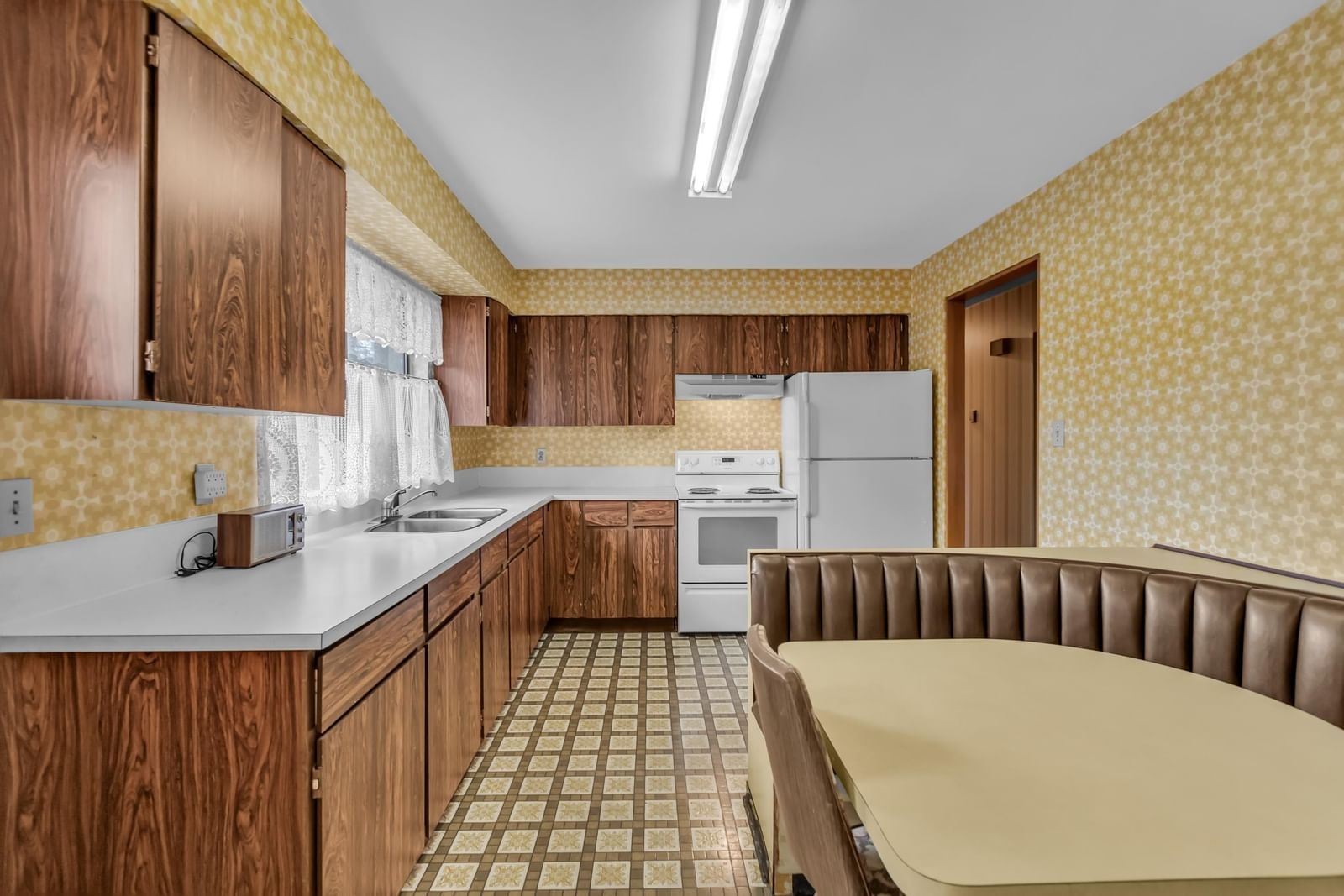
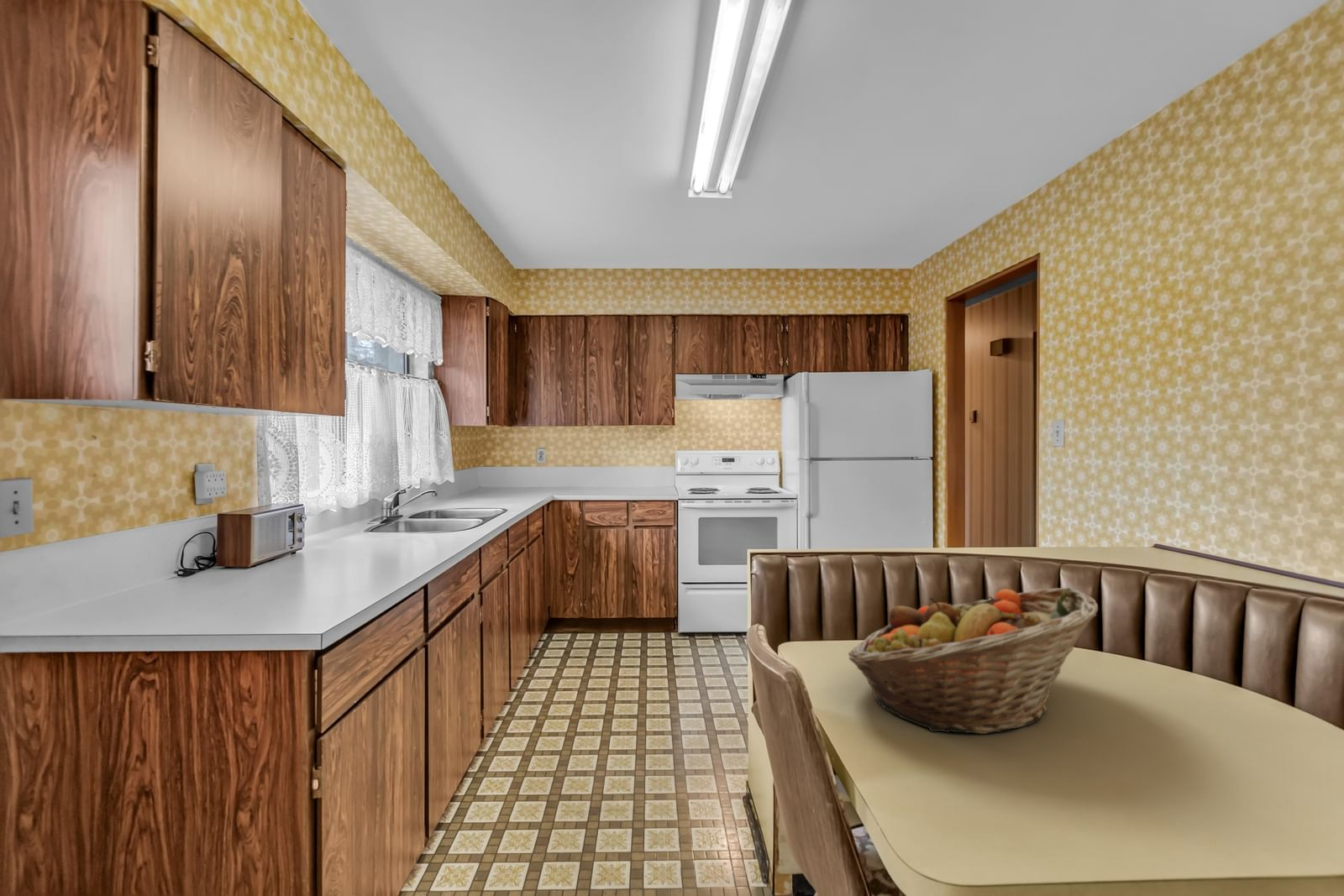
+ fruit basket (969, 644)
